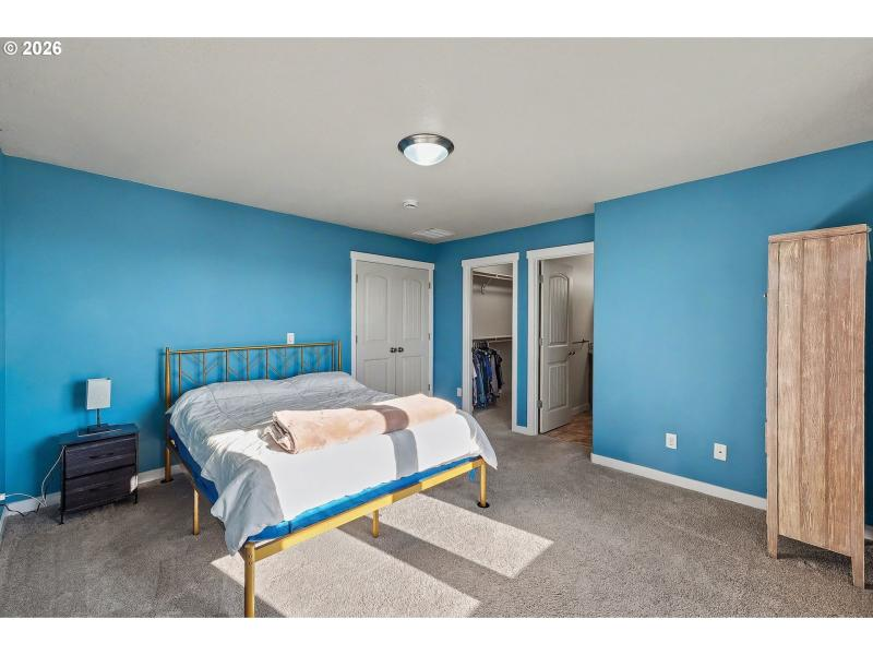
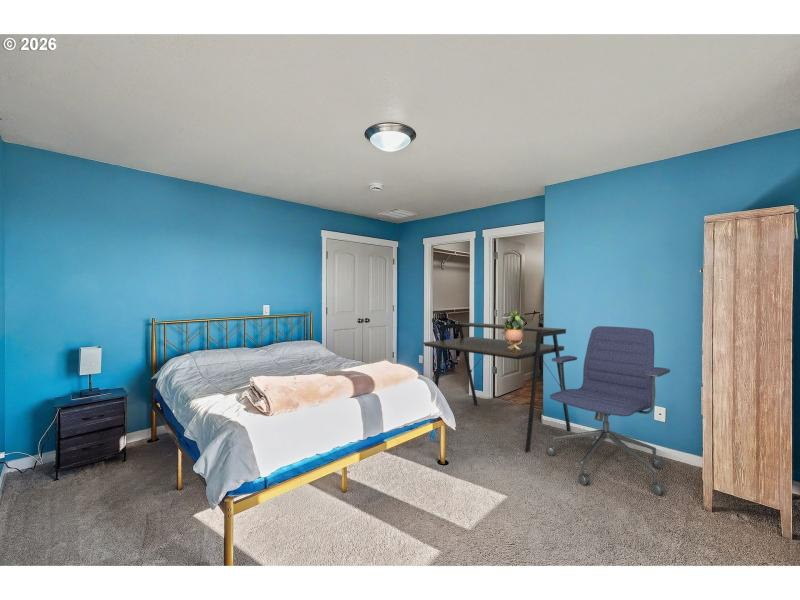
+ desk (478, 362)
+ office chair (604, 398)
+ potted plant (514, 329)
